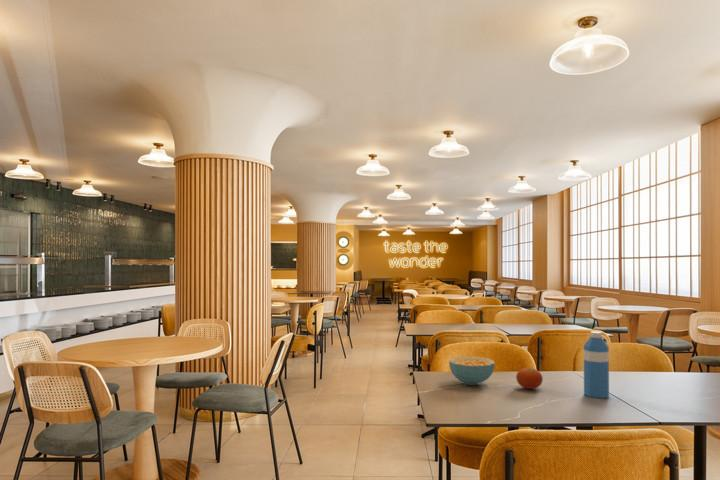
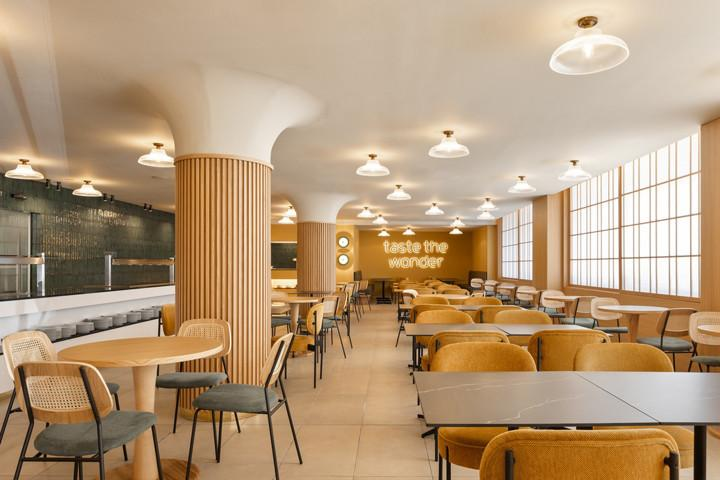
- fruit (529, 378)
- cereal bowl (471, 372)
- water bottle (596, 363)
